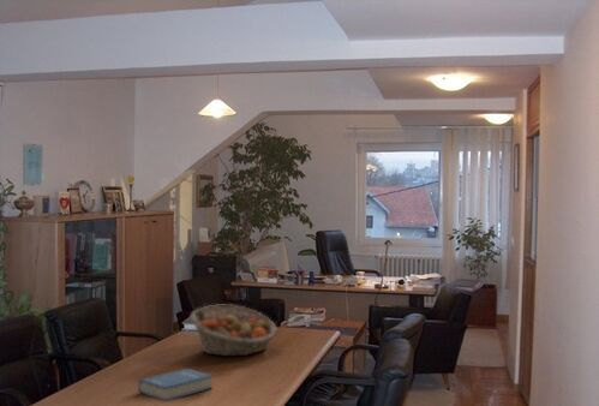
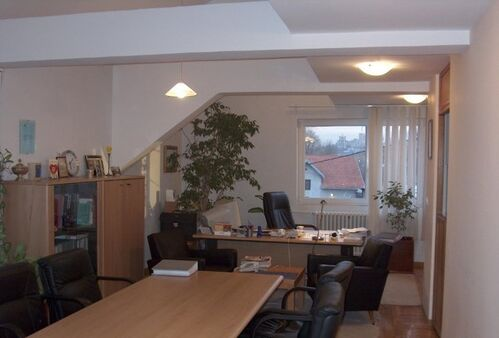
- fruit basket (233, 329)
- hardback book (175, 383)
